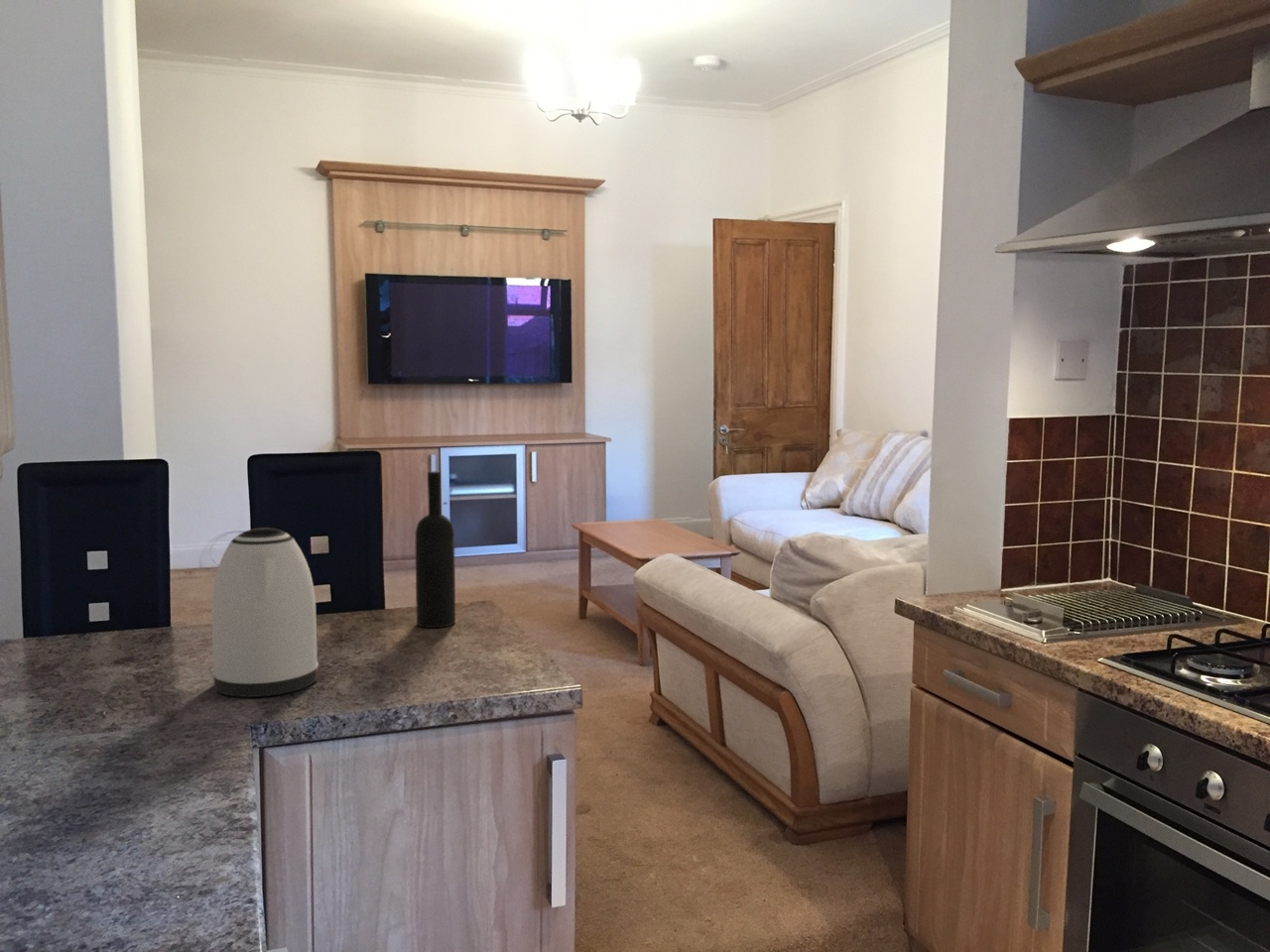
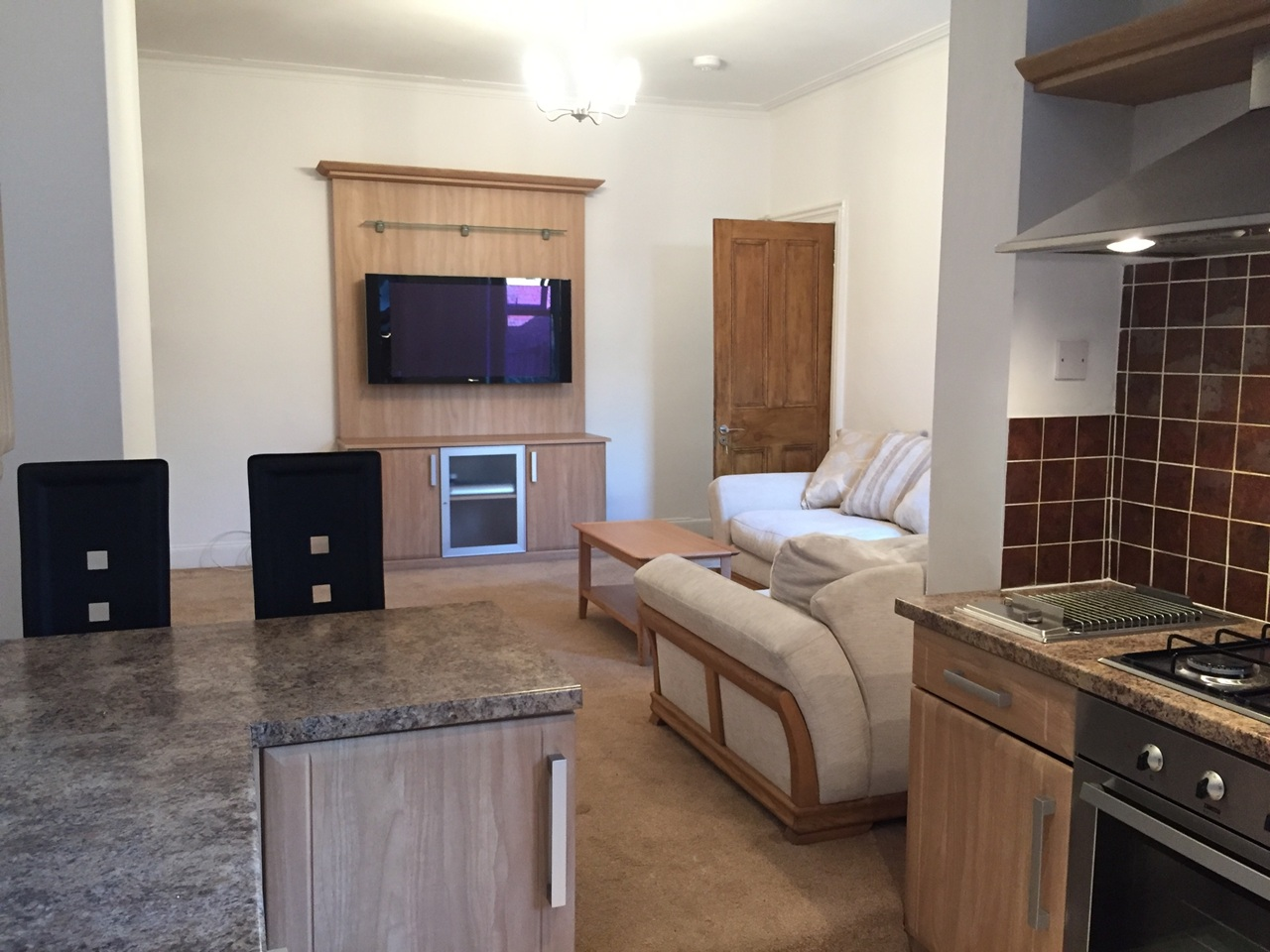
- wine bottle (435, 547)
- kettle (264, 601)
